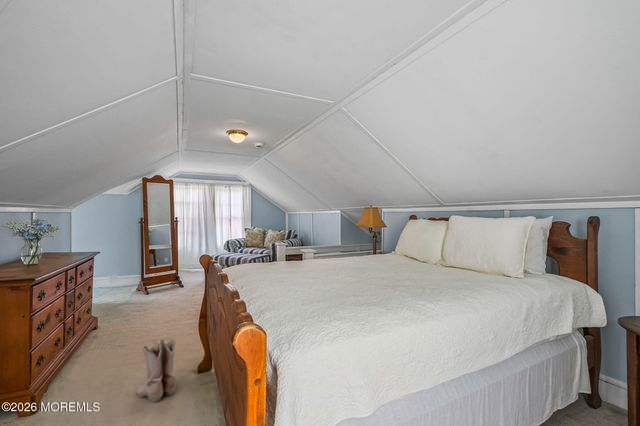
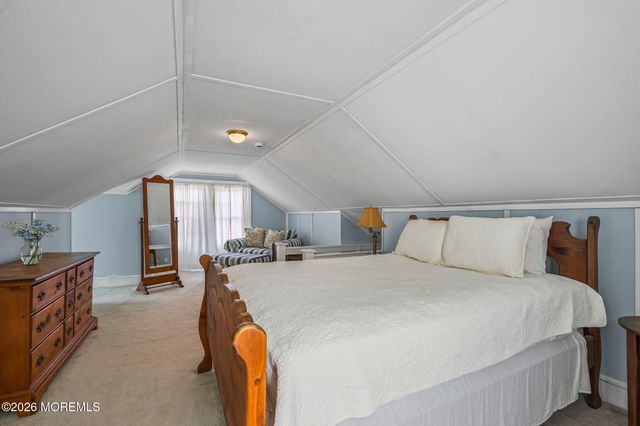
- boots (156, 364)
